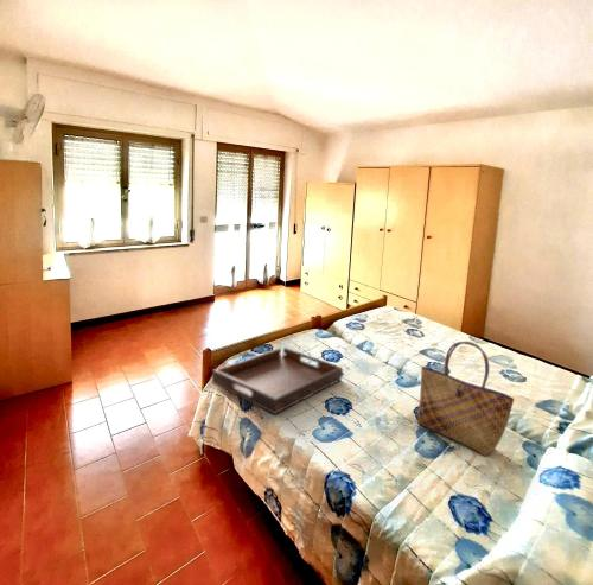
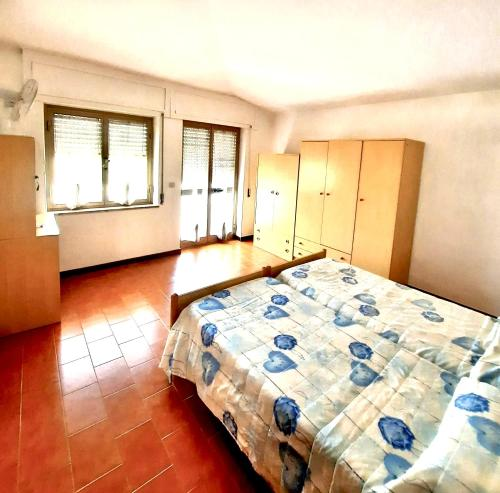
- serving tray (279, 375)
- tote bag (461, 390)
